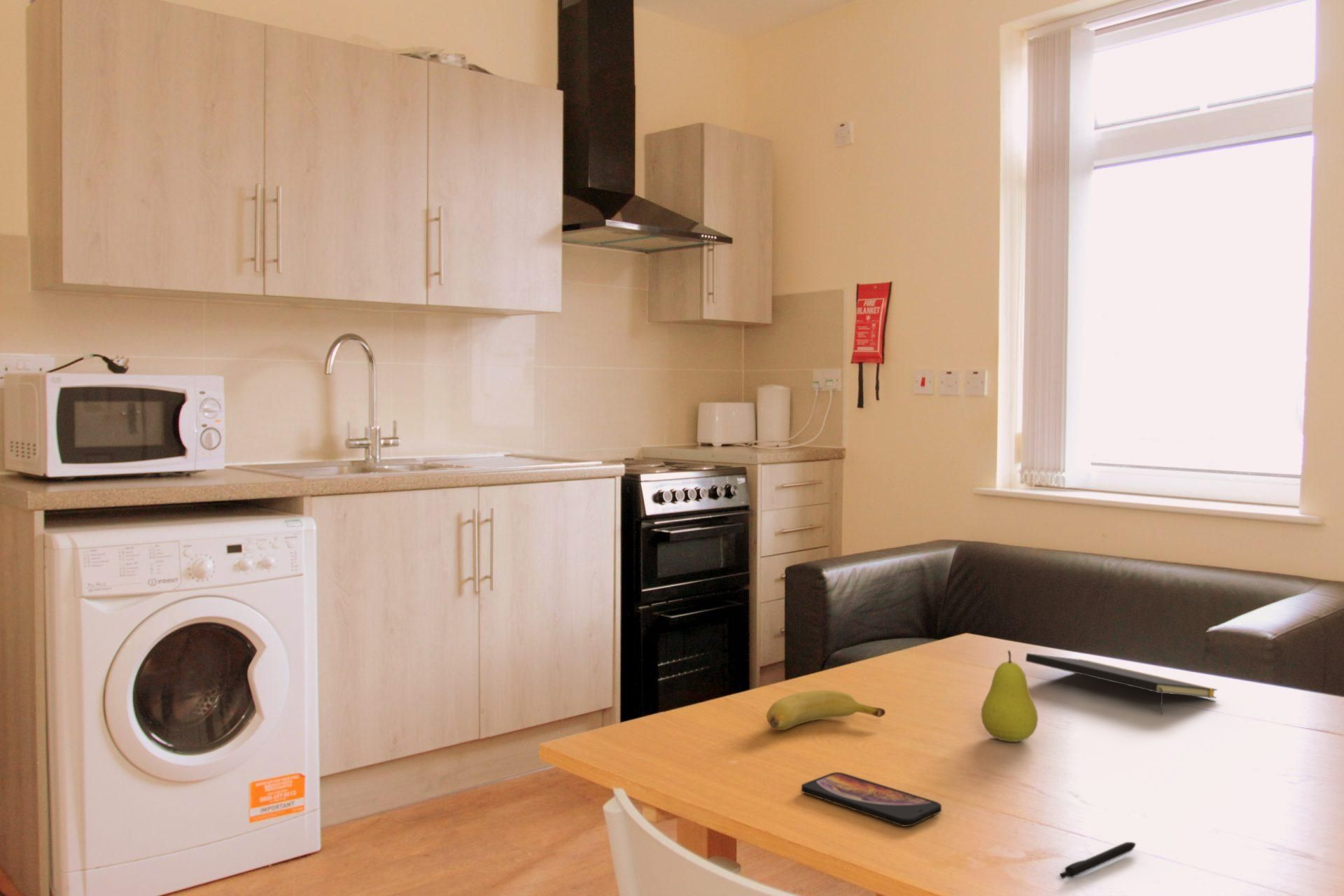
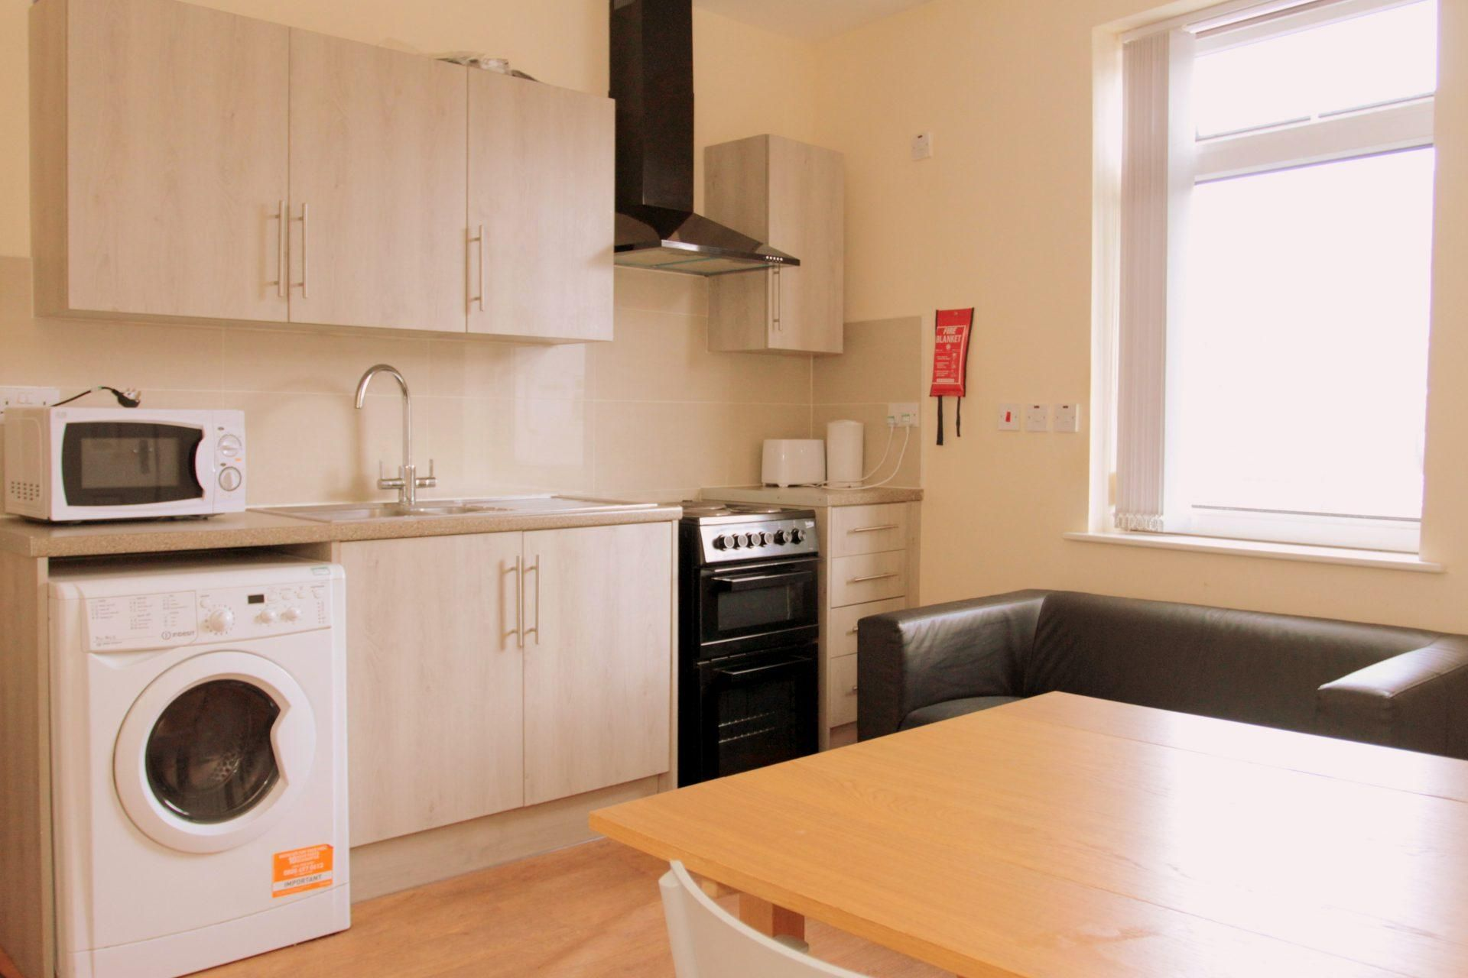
- fruit (1009, 694)
- notepad (1118, 675)
- smartphone (869, 797)
- banana (816, 713)
- pen (1098, 859)
